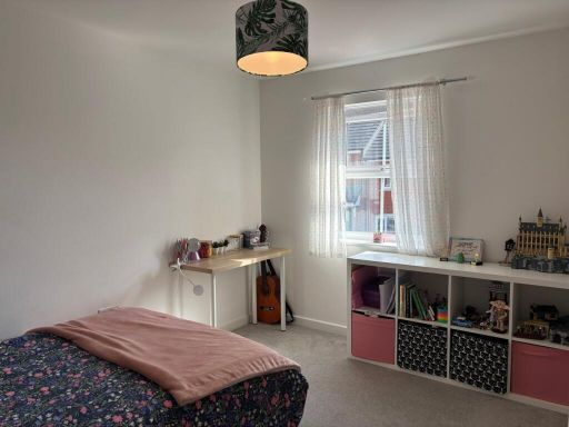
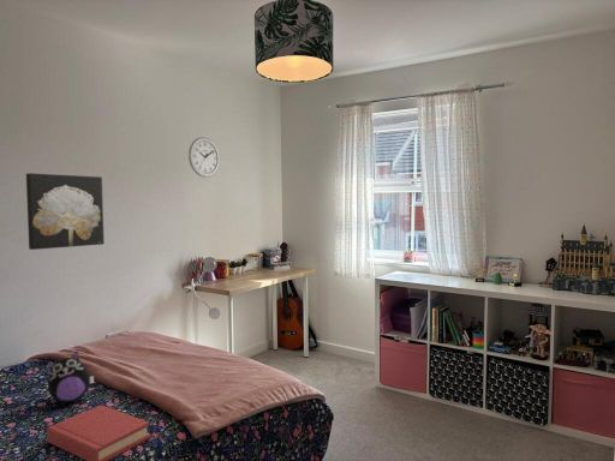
+ wall art (67, 210)
+ plush toy (70, 376)
+ hardback book (98, 432)
+ wall clock (204, 157)
